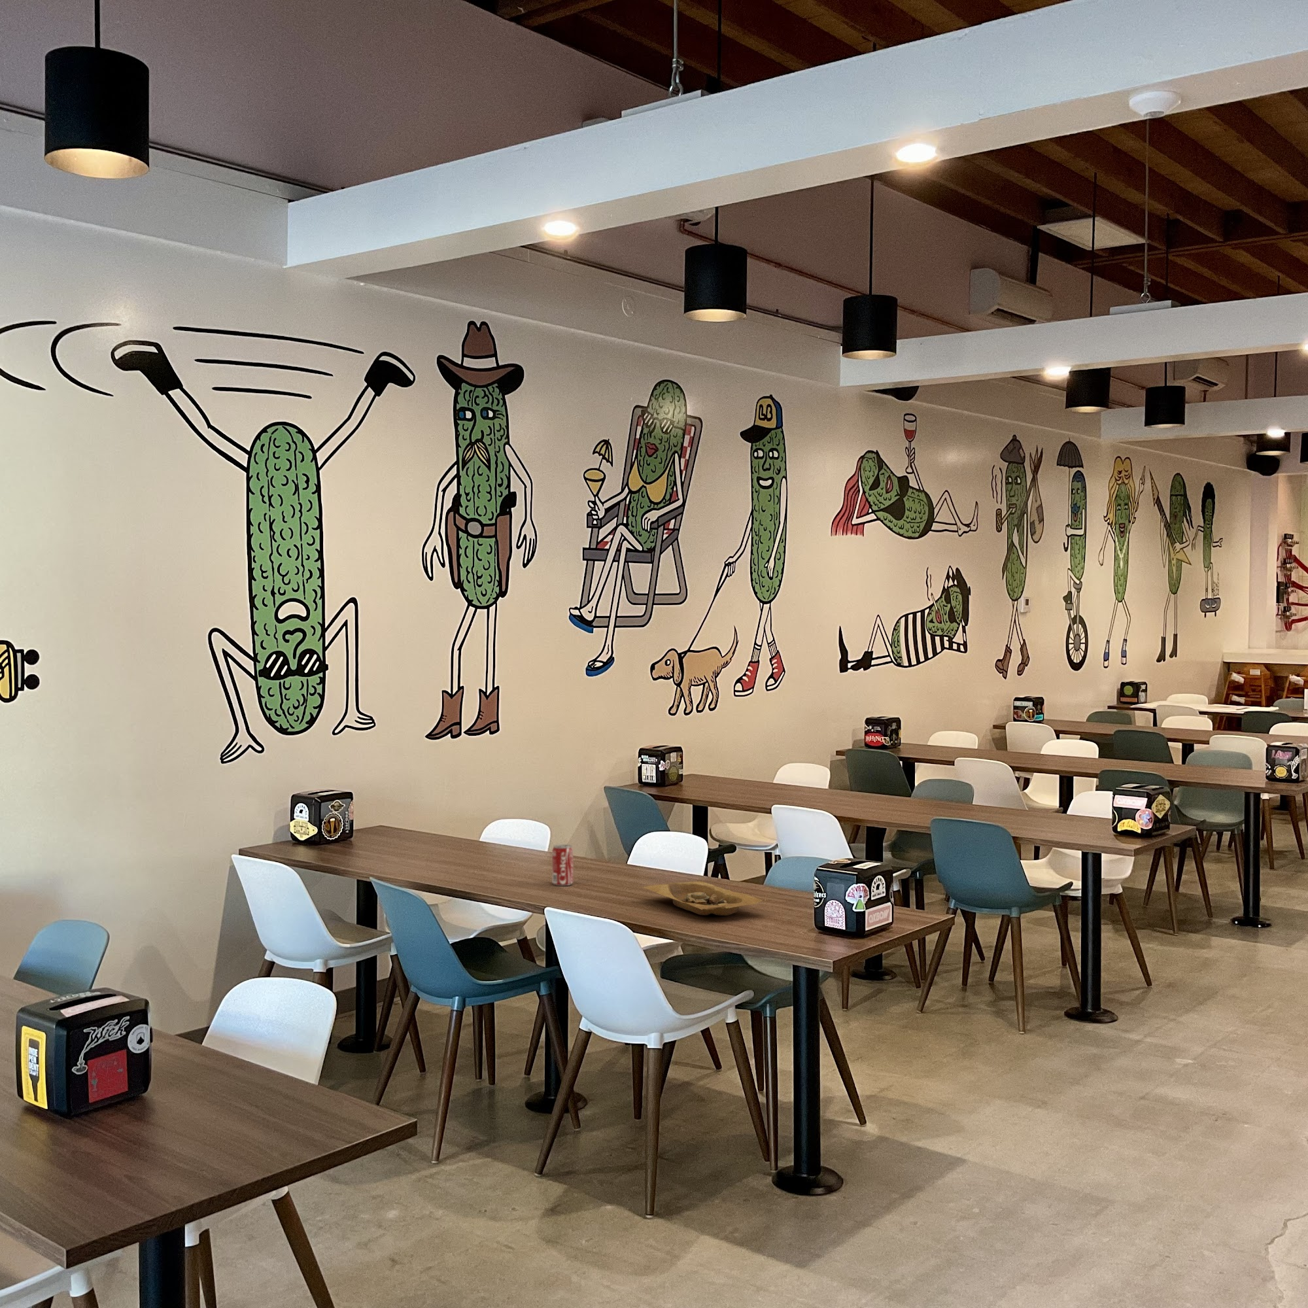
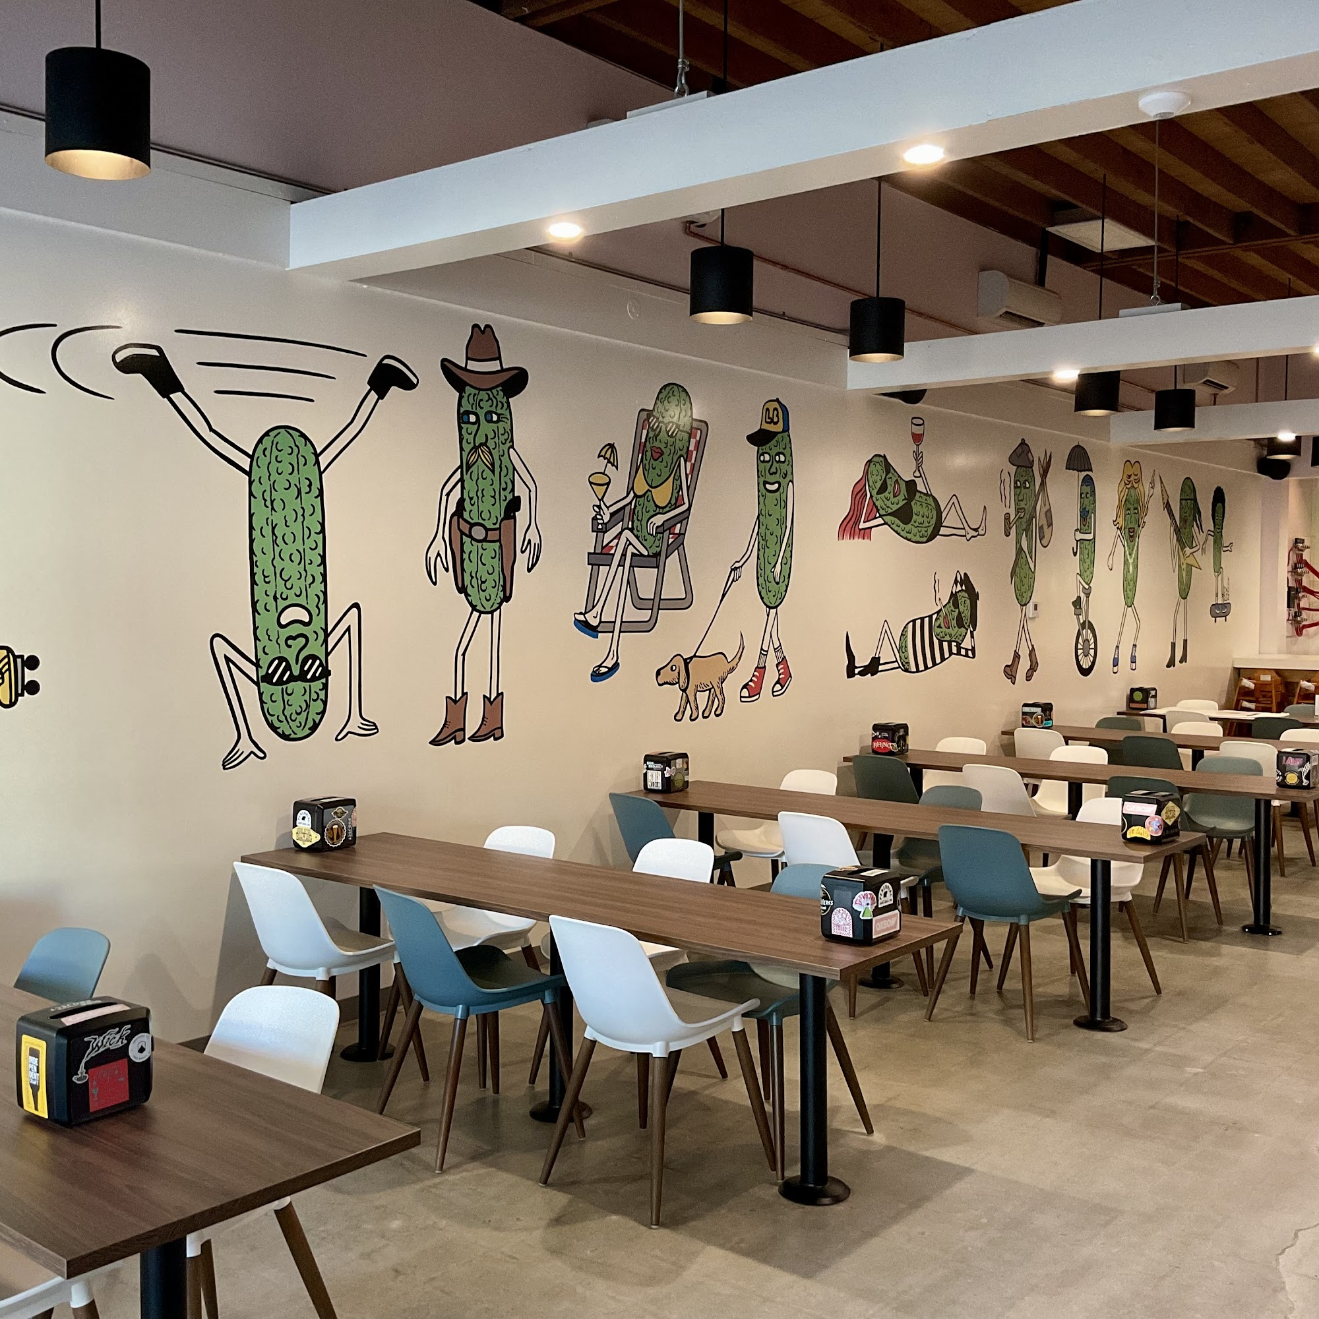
- takeout container (703, 900)
- soda can (563, 865)
